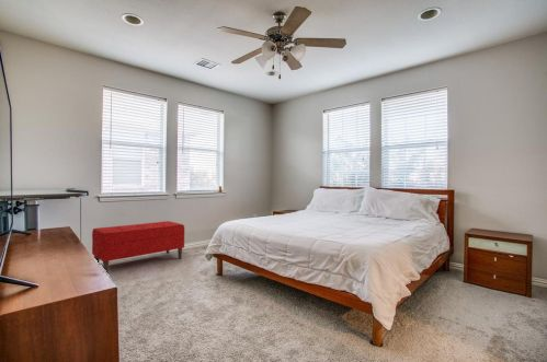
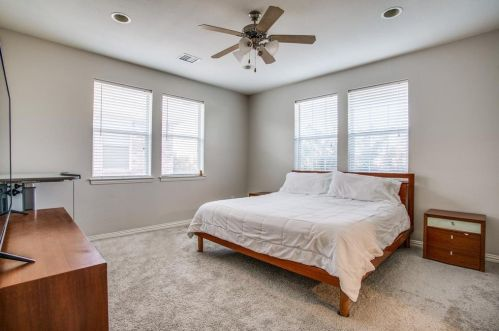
- bench (140, 244)
